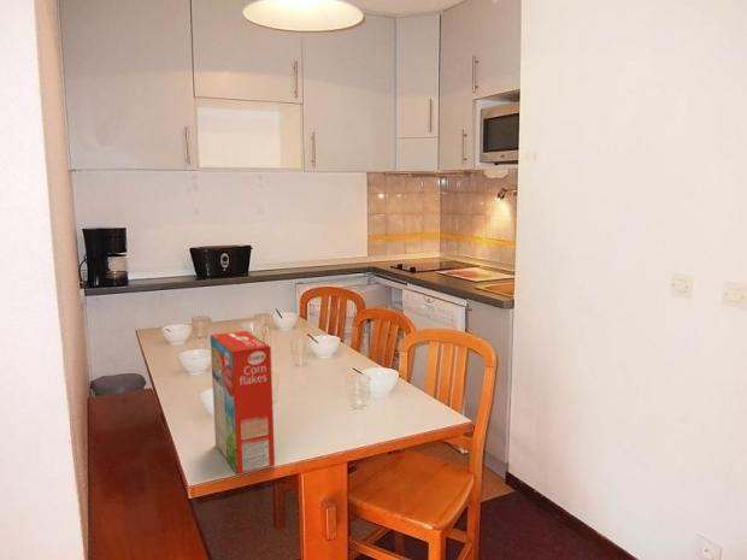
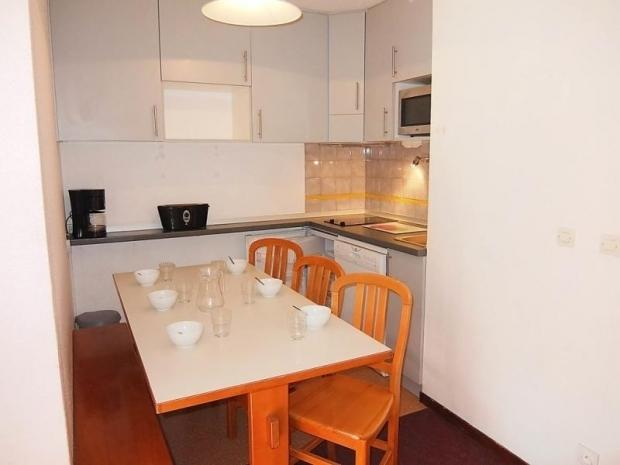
- cereal box (241, 399)
